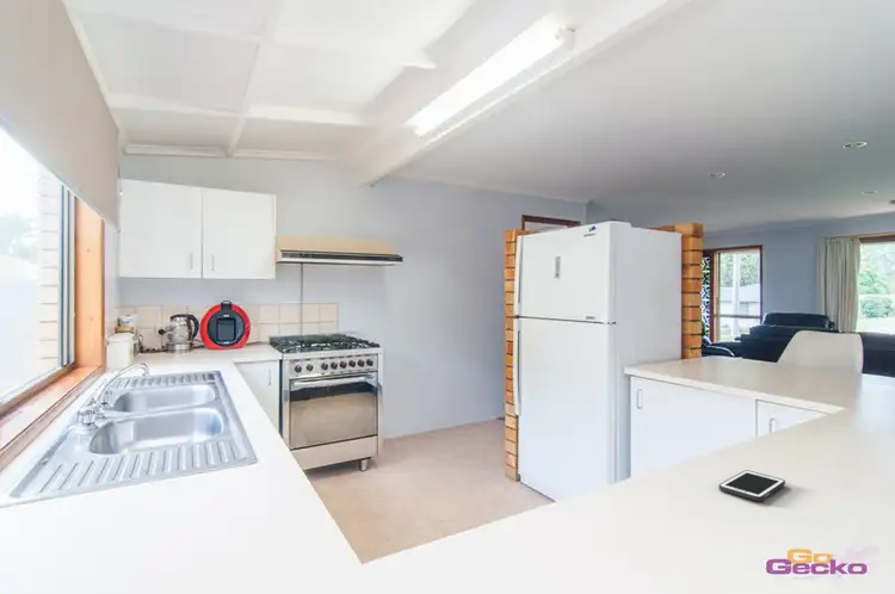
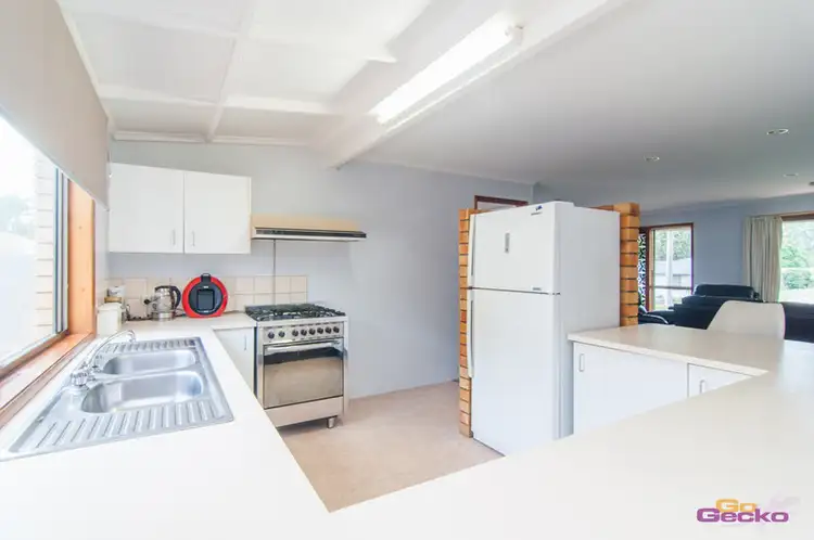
- cell phone (752, 484)
